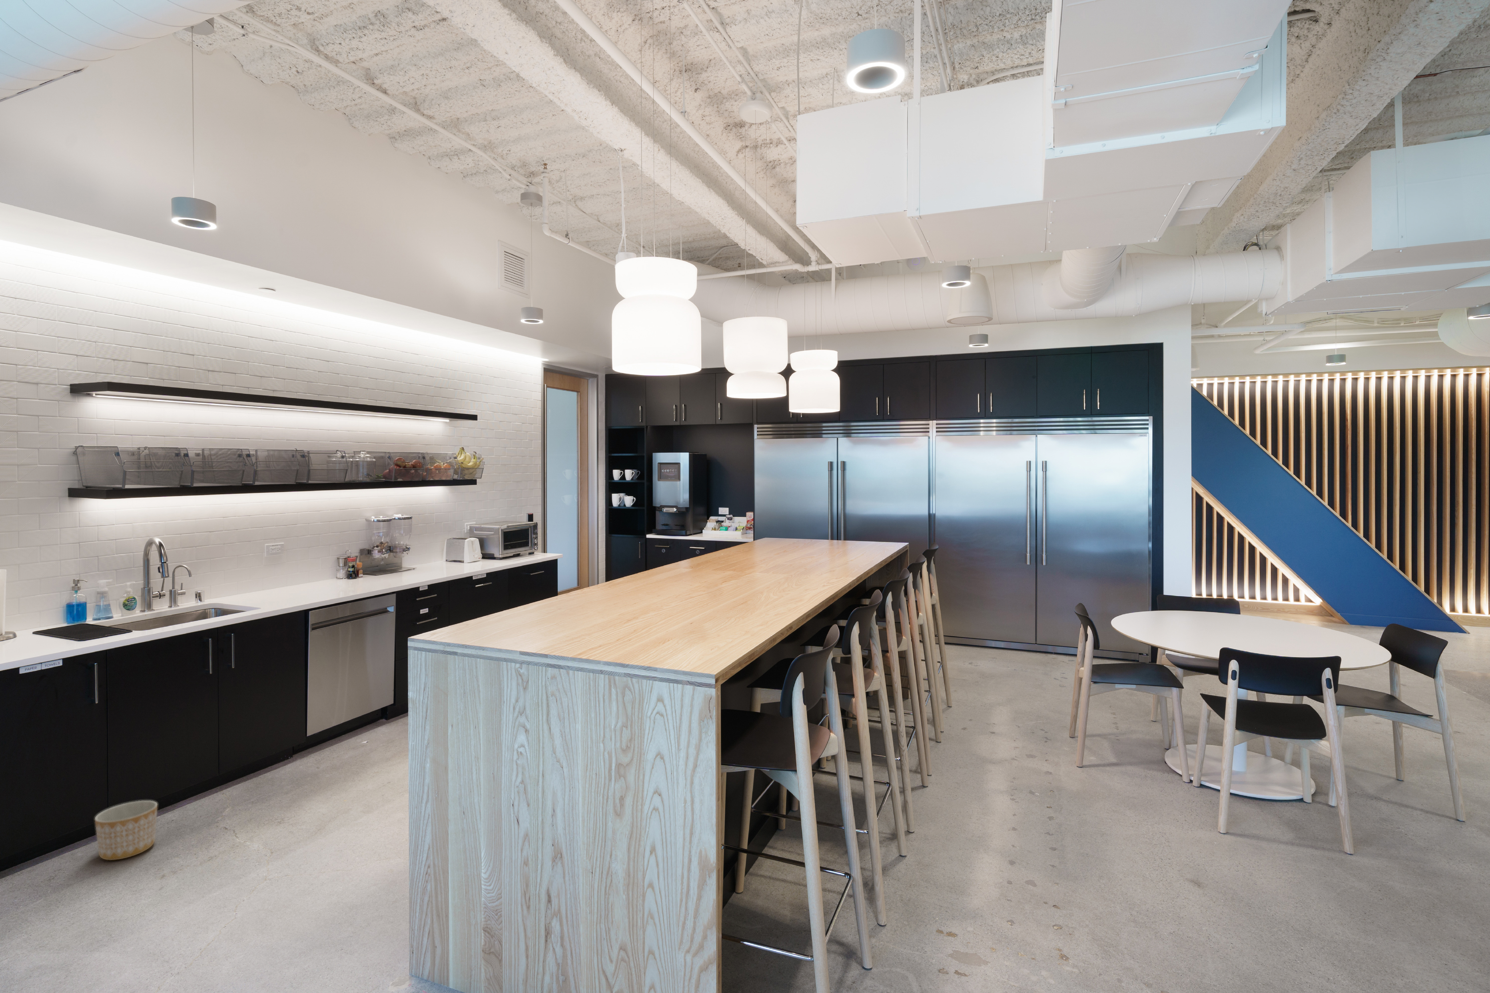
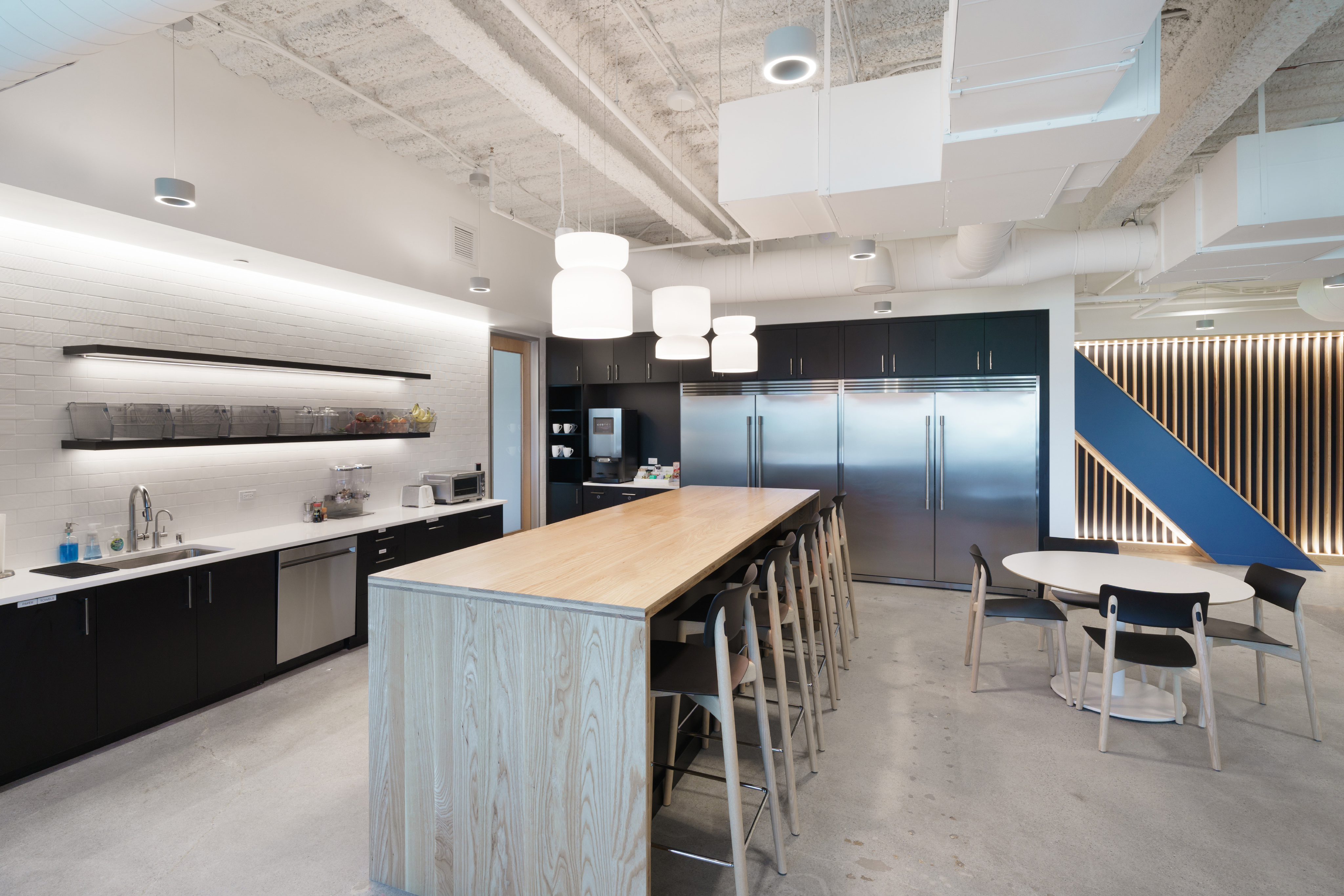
- planter (127, 830)
